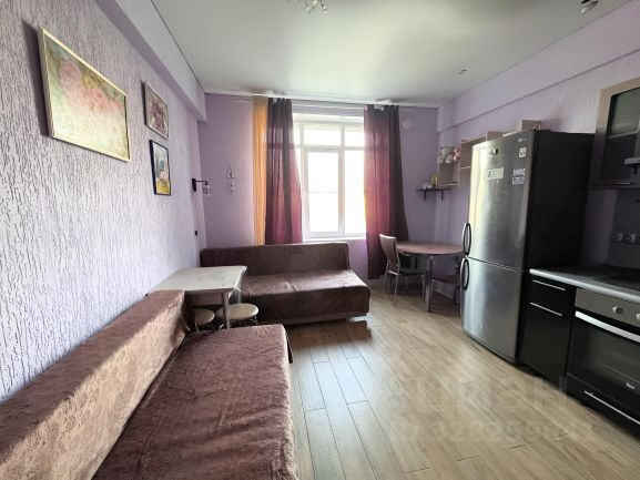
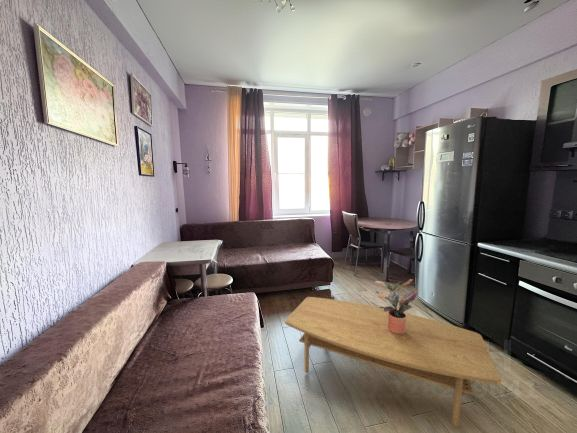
+ coffee table (376, 351)
+ potted plant (392, 302)
